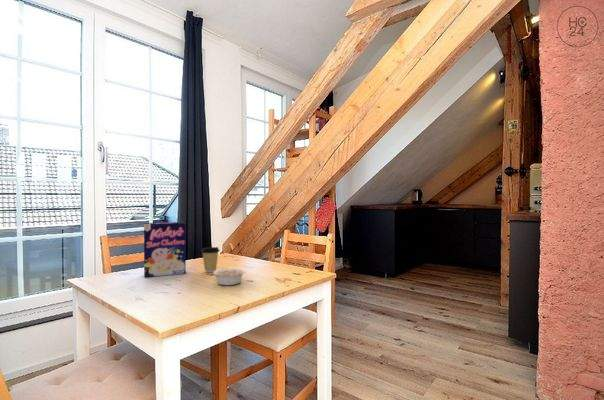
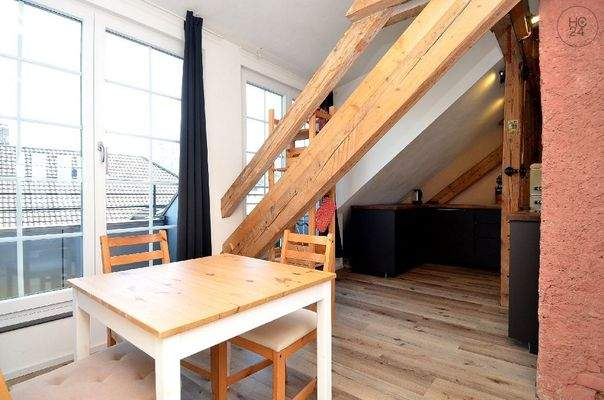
- coffee cup (210, 259)
- cereal box (165, 248)
- legume (230, 276)
